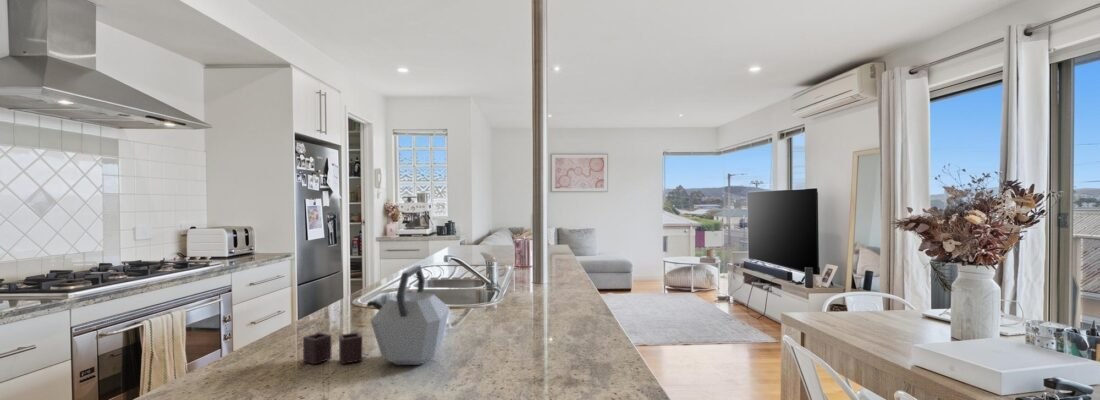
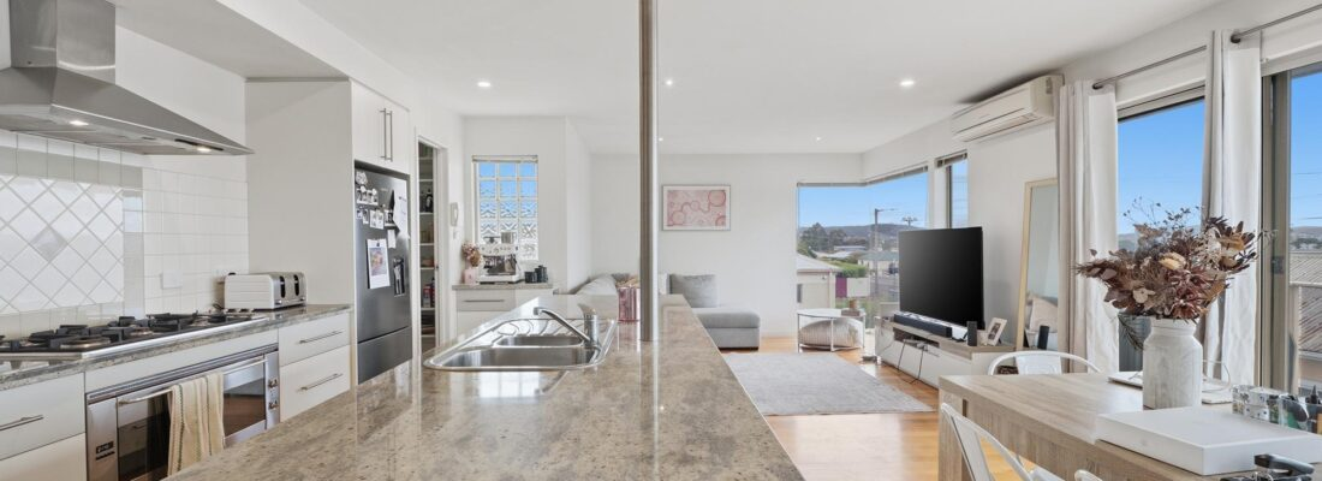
- kettle (375, 315)
